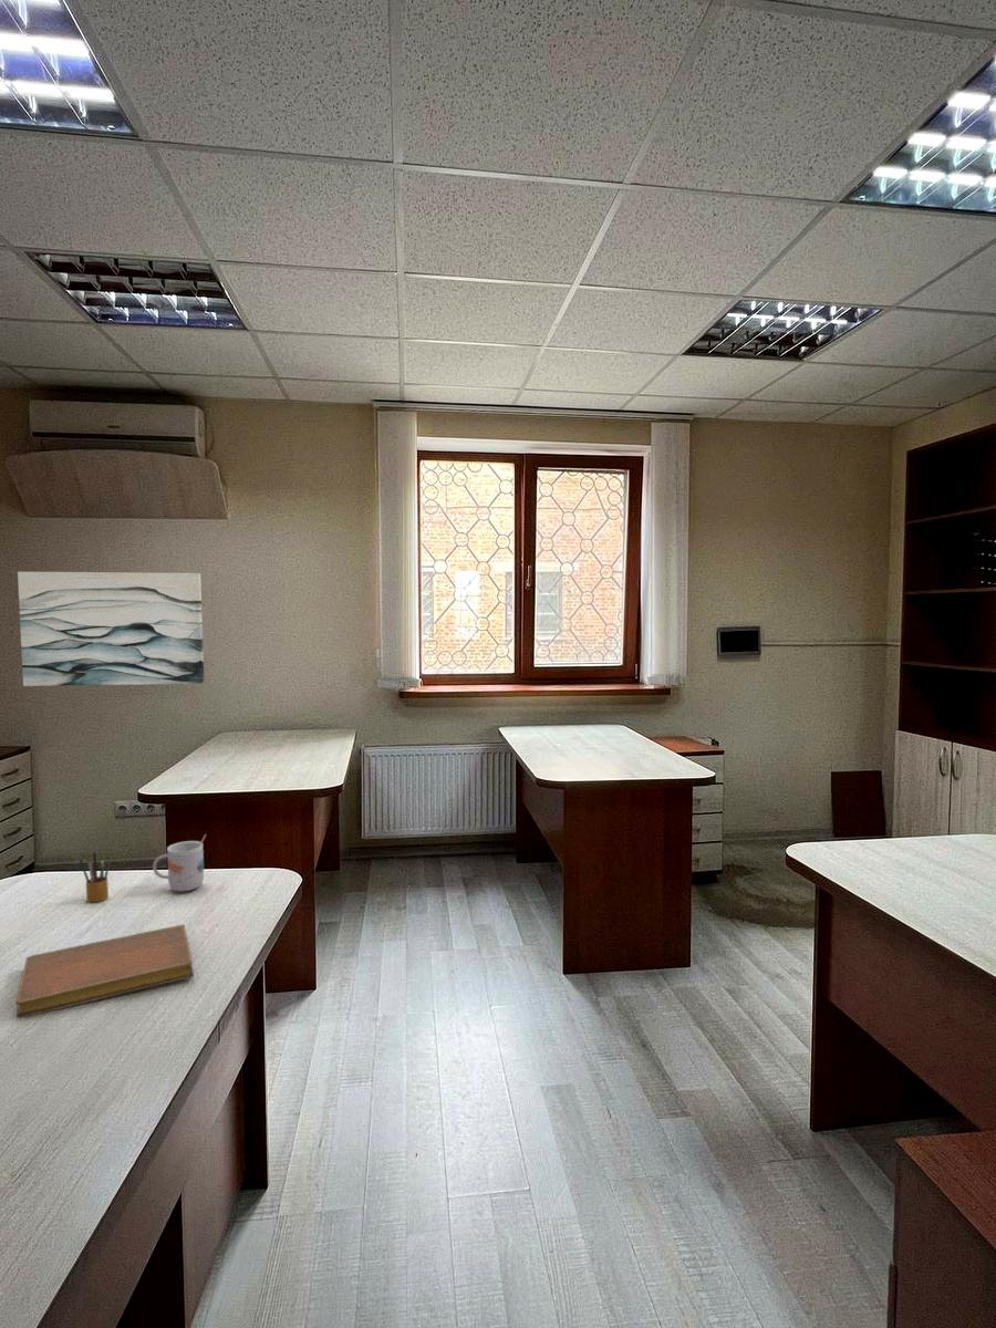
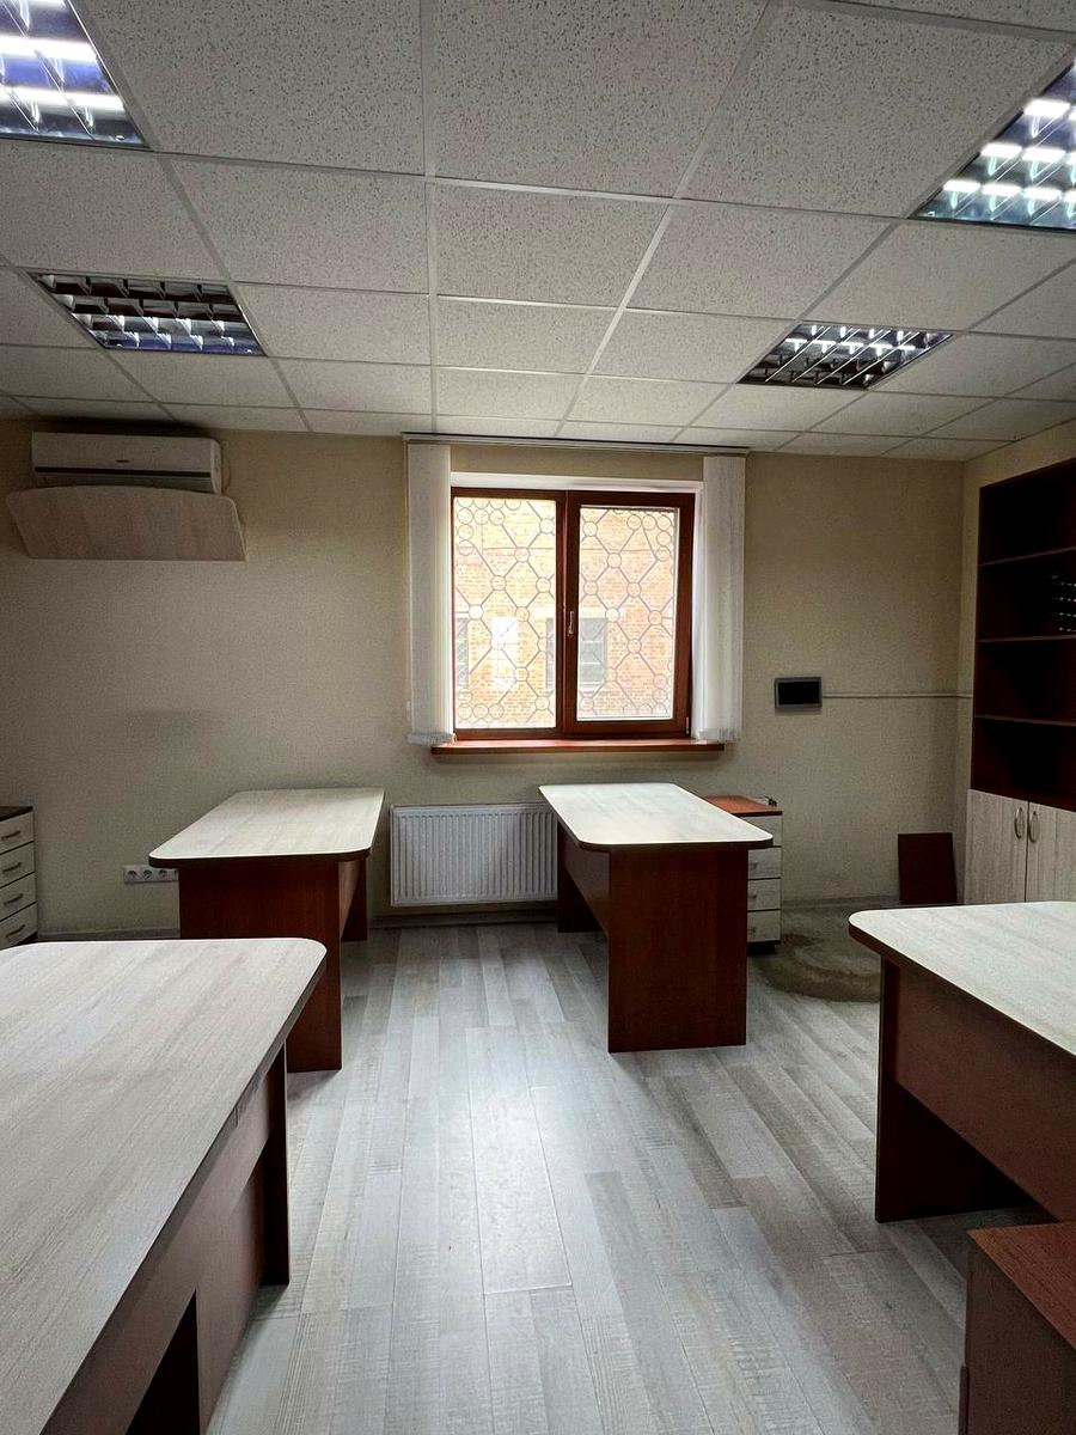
- mug (179, 861)
- notebook (110, 965)
- wall art (113, 629)
- pencil box (95, 874)
